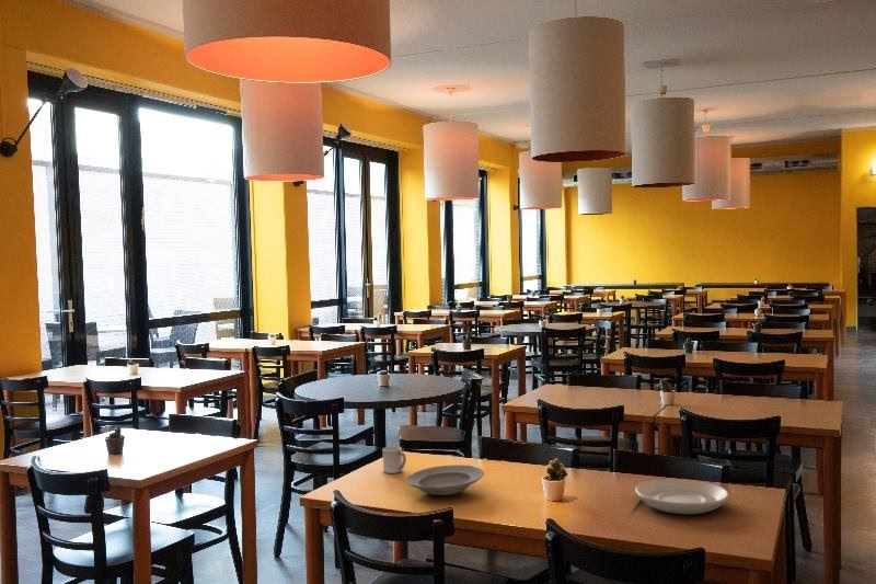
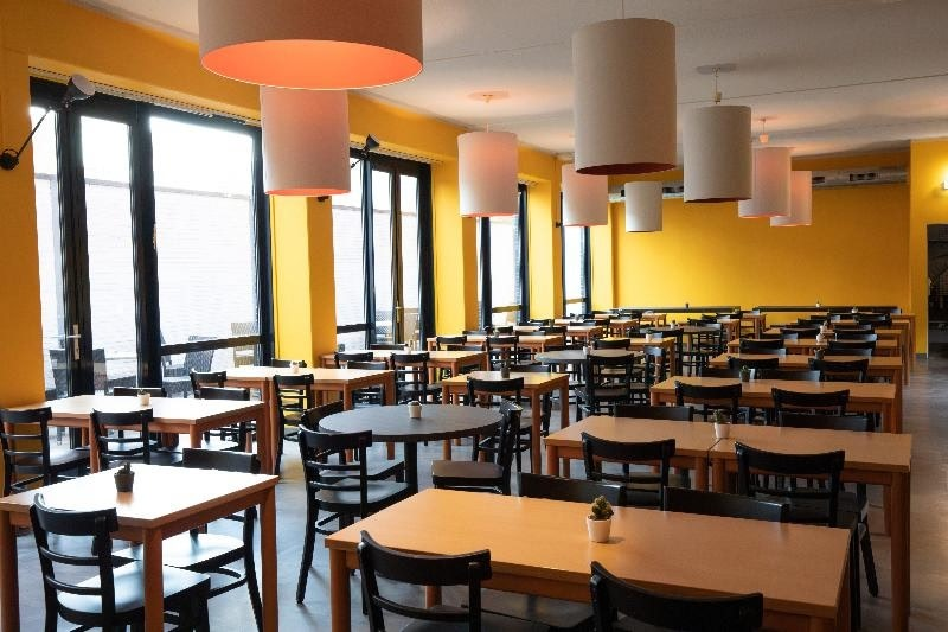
- plate (445, 482)
- cup (395, 460)
- plate (681, 497)
